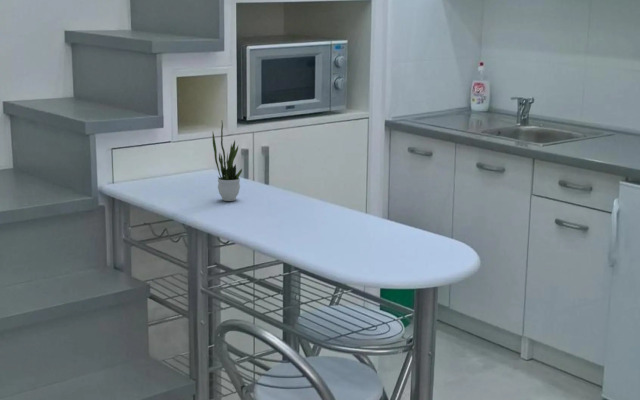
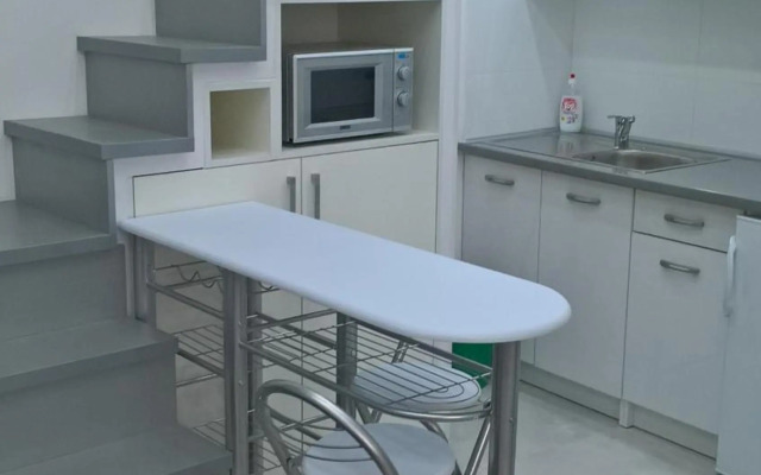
- potted plant (227, 157)
